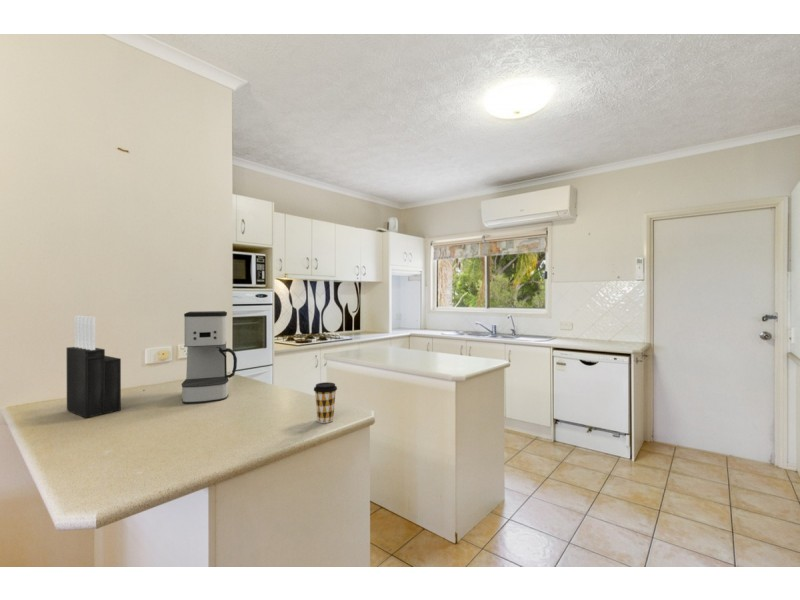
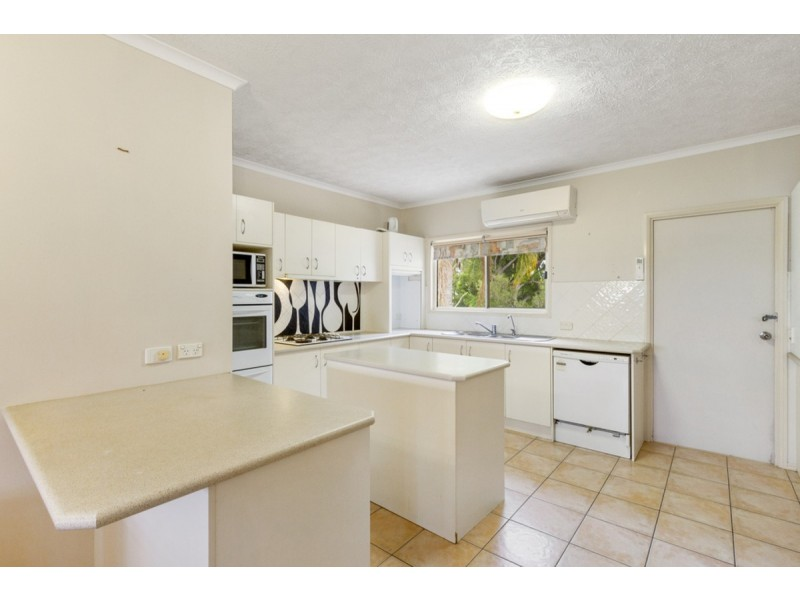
- knife block (97, 362)
- coffee maker (210, 353)
- coffee cup (325, 402)
